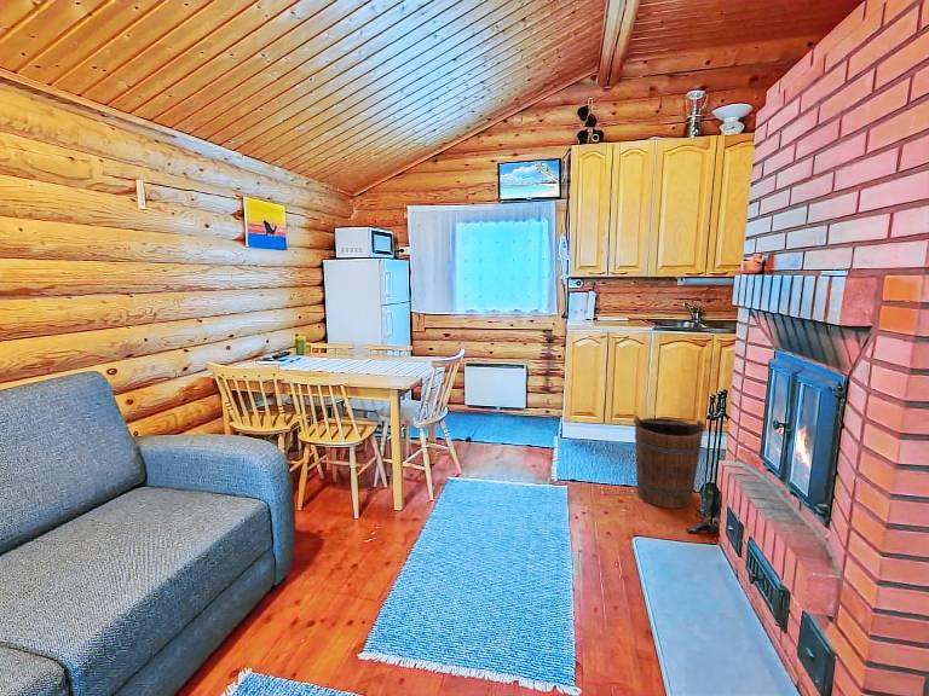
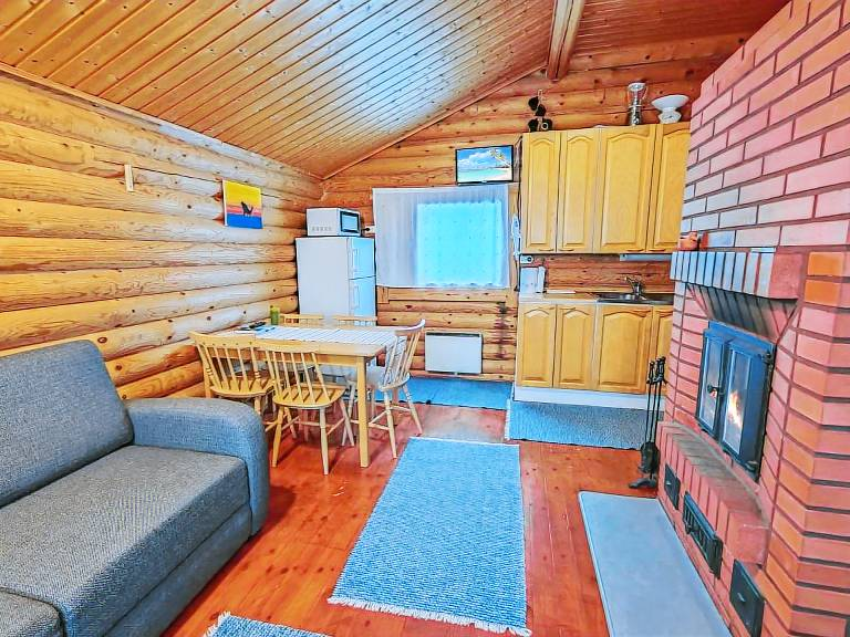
- wooden bucket (665, 458)
